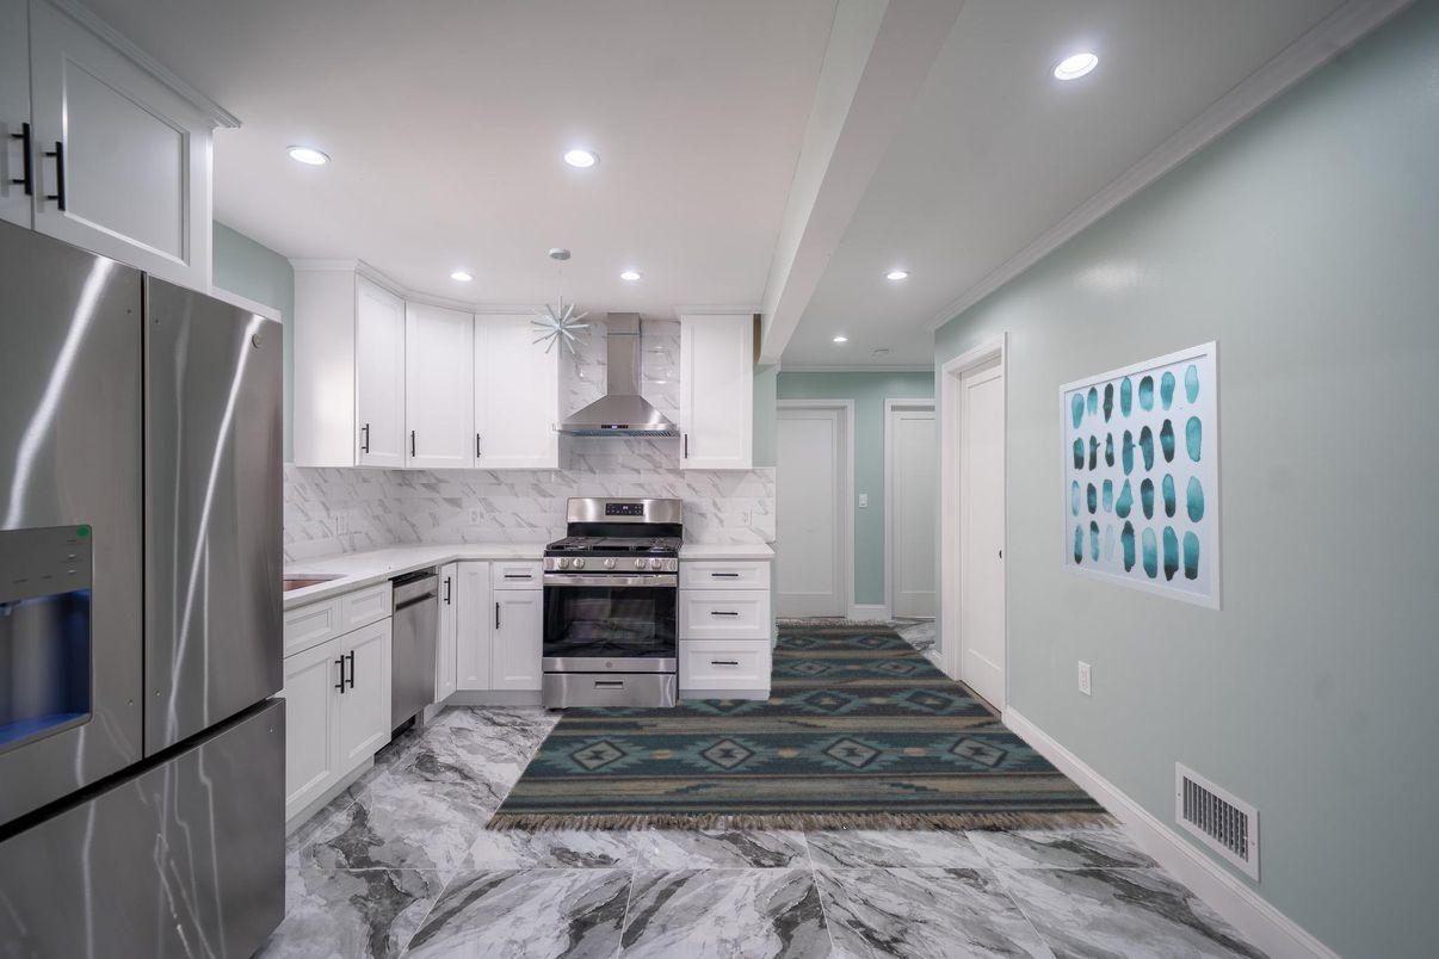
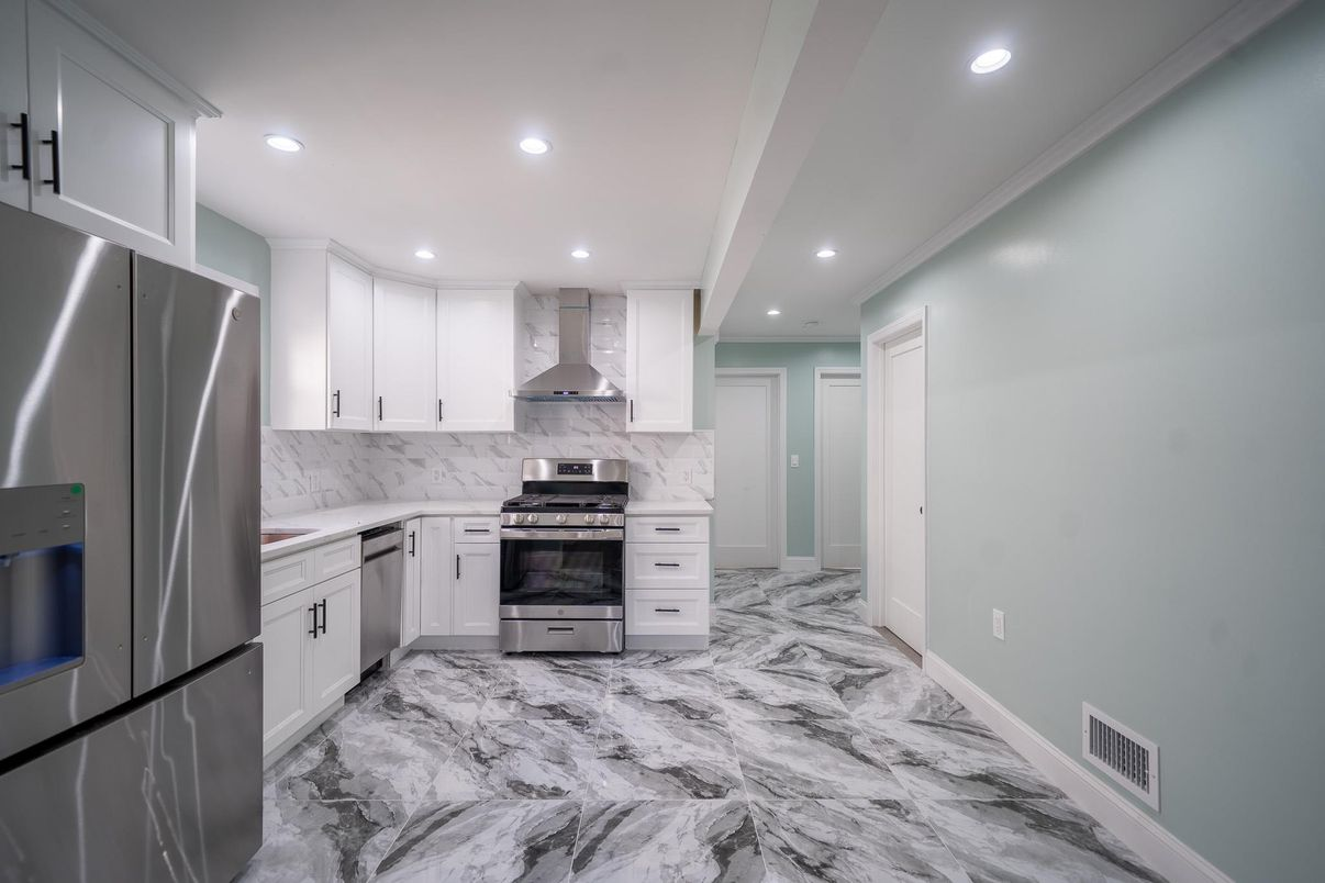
- wall art (1125, 477)
- rug (771, 680)
- pendant light (560, 303)
